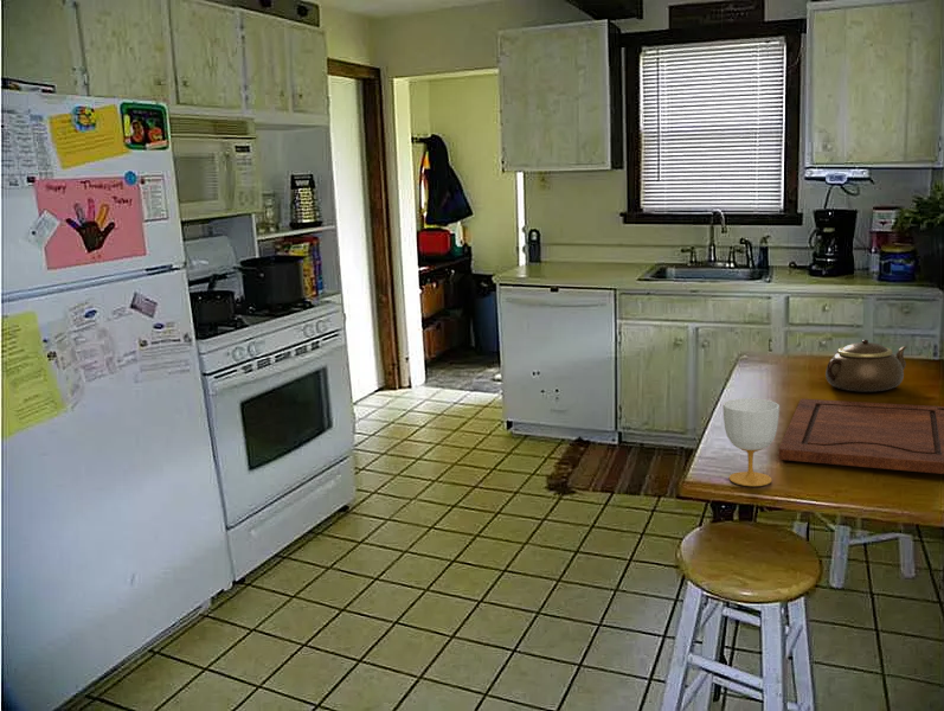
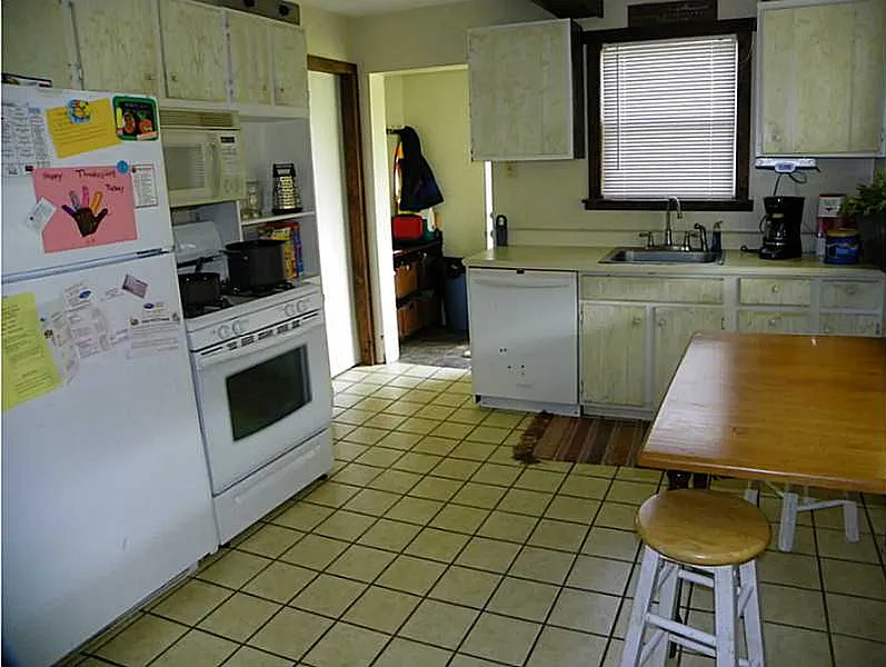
- cup (750, 442)
- teapot (865, 363)
- cutting board (871, 431)
